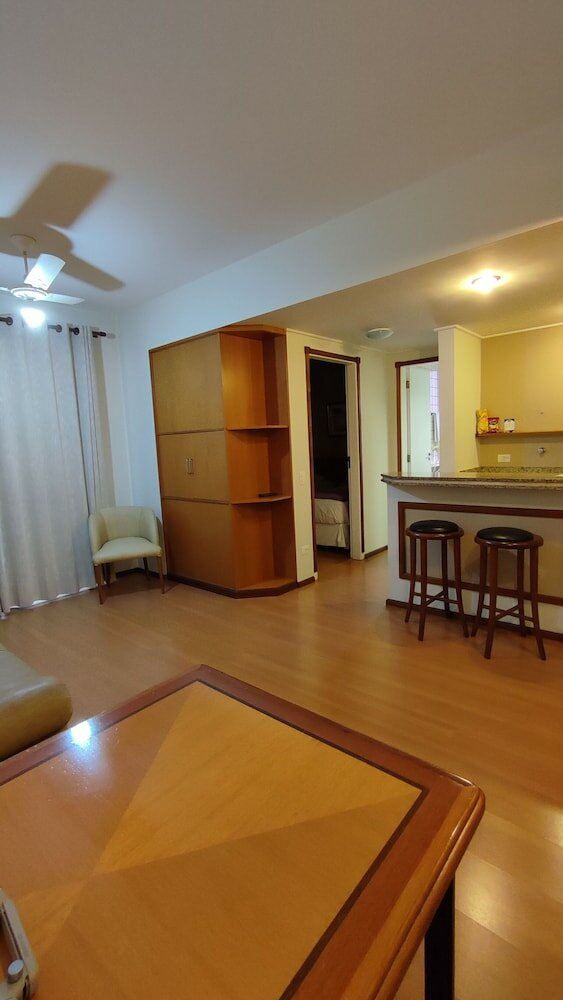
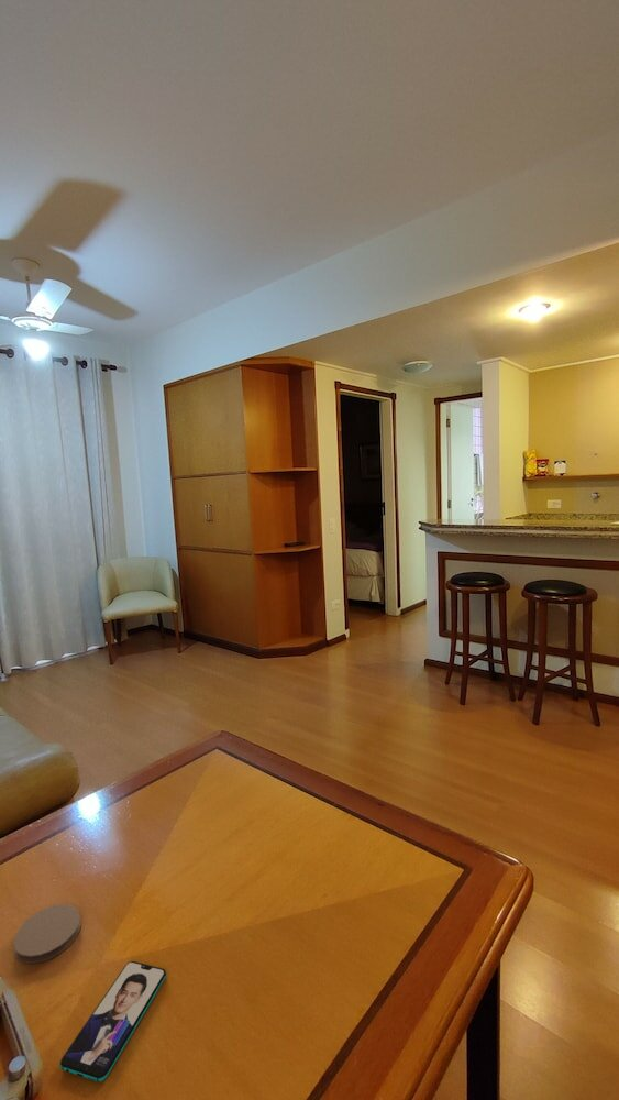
+ coaster (47, 932)
+ smartphone (118, 1014)
